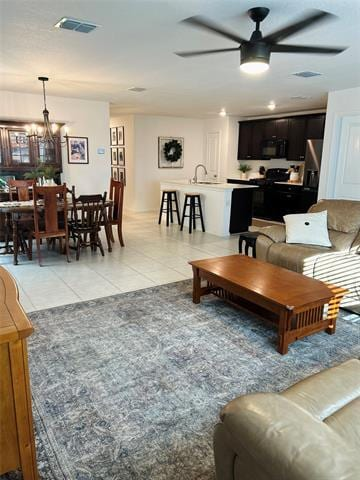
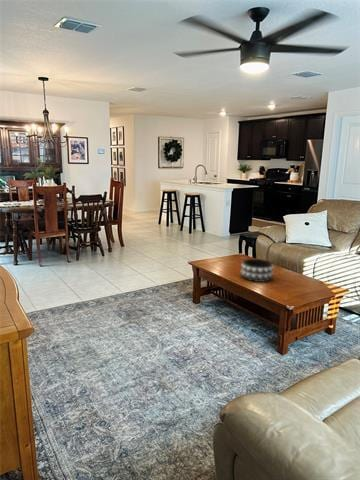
+ decorative bowl (257, 269)
